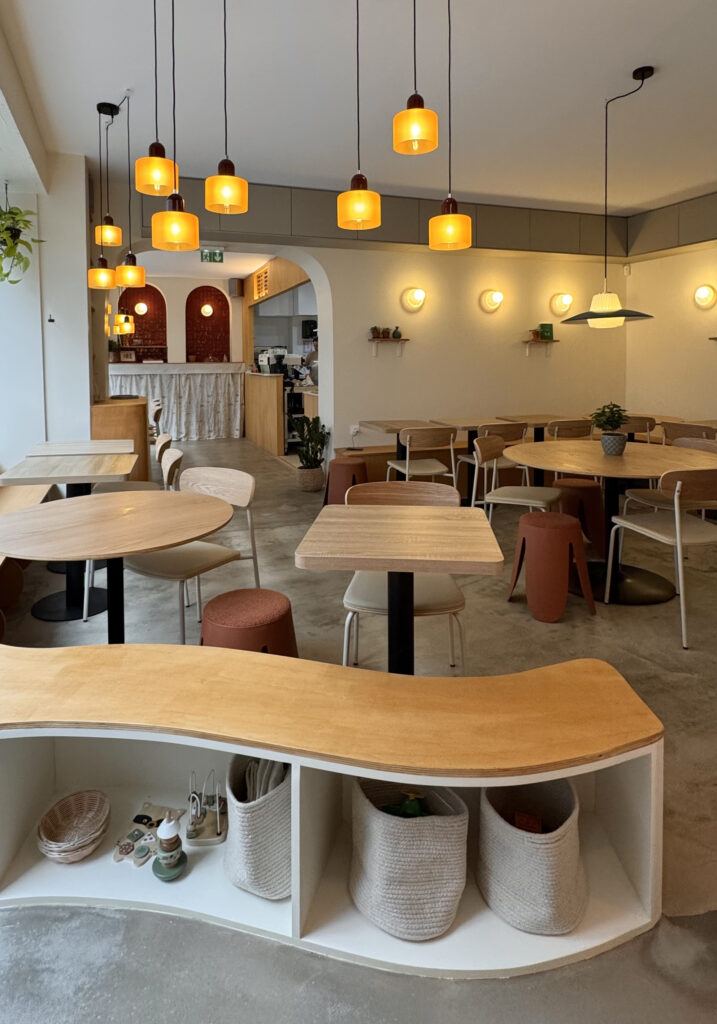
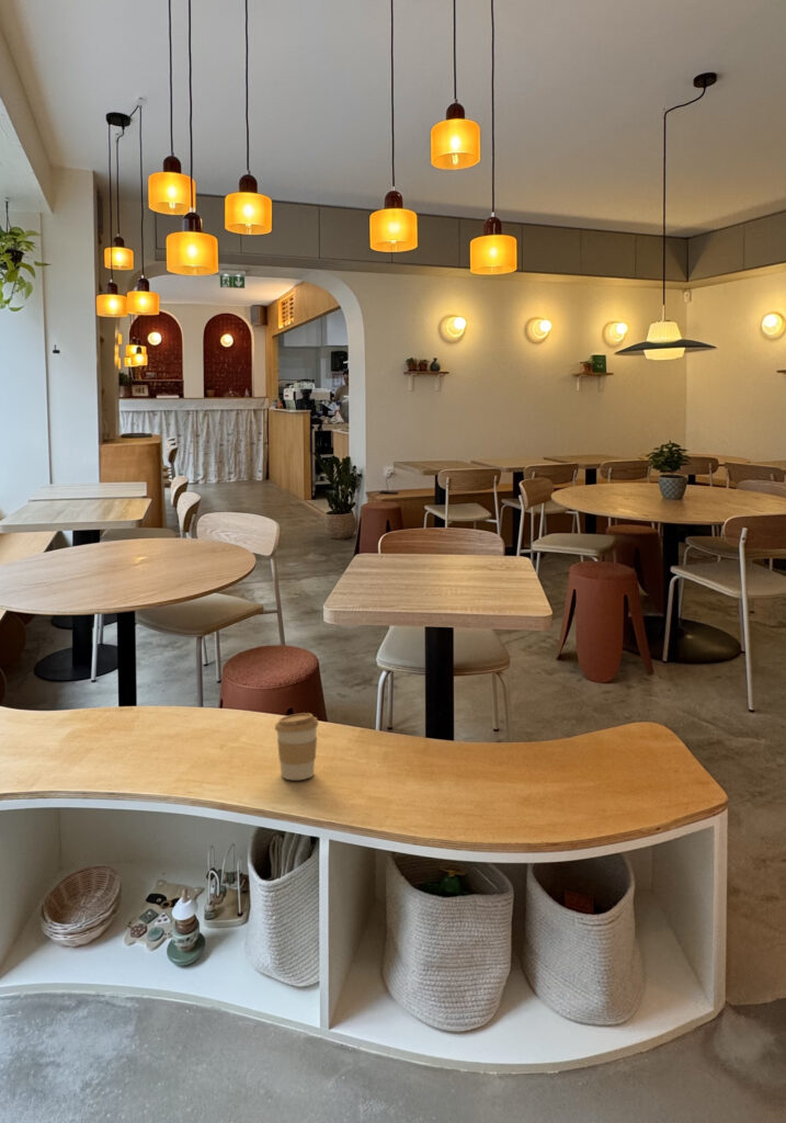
+ coffee cup (296, 745)
